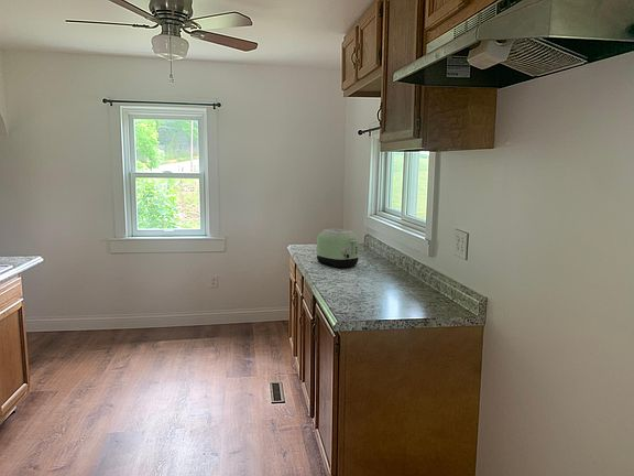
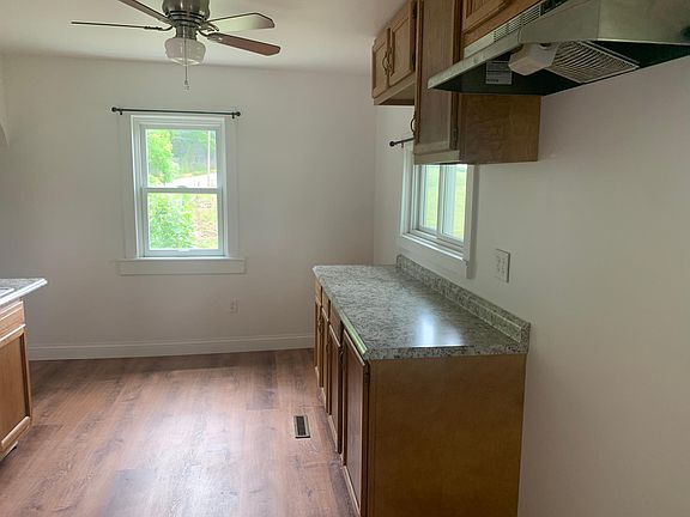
- toaster (338, 247)
